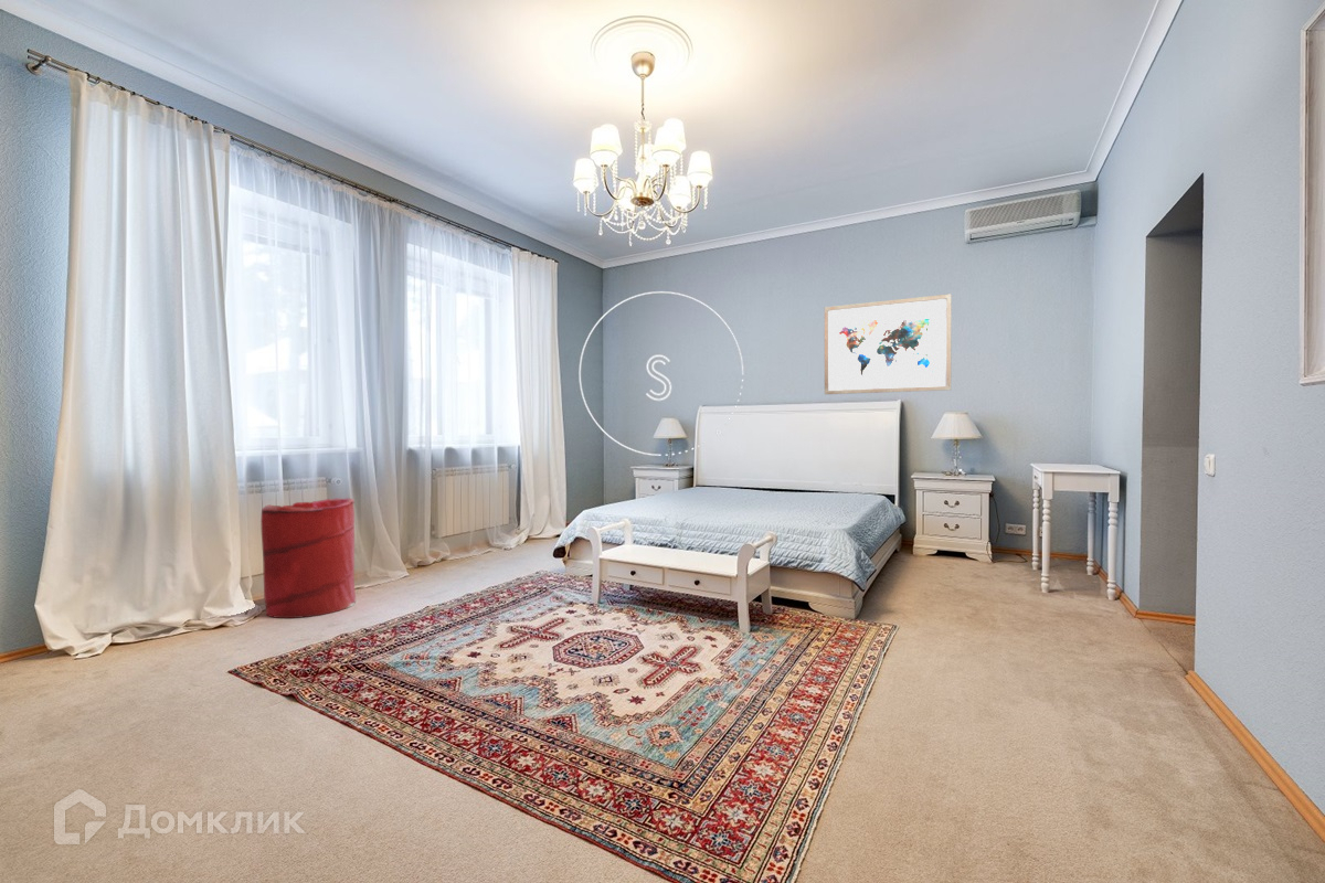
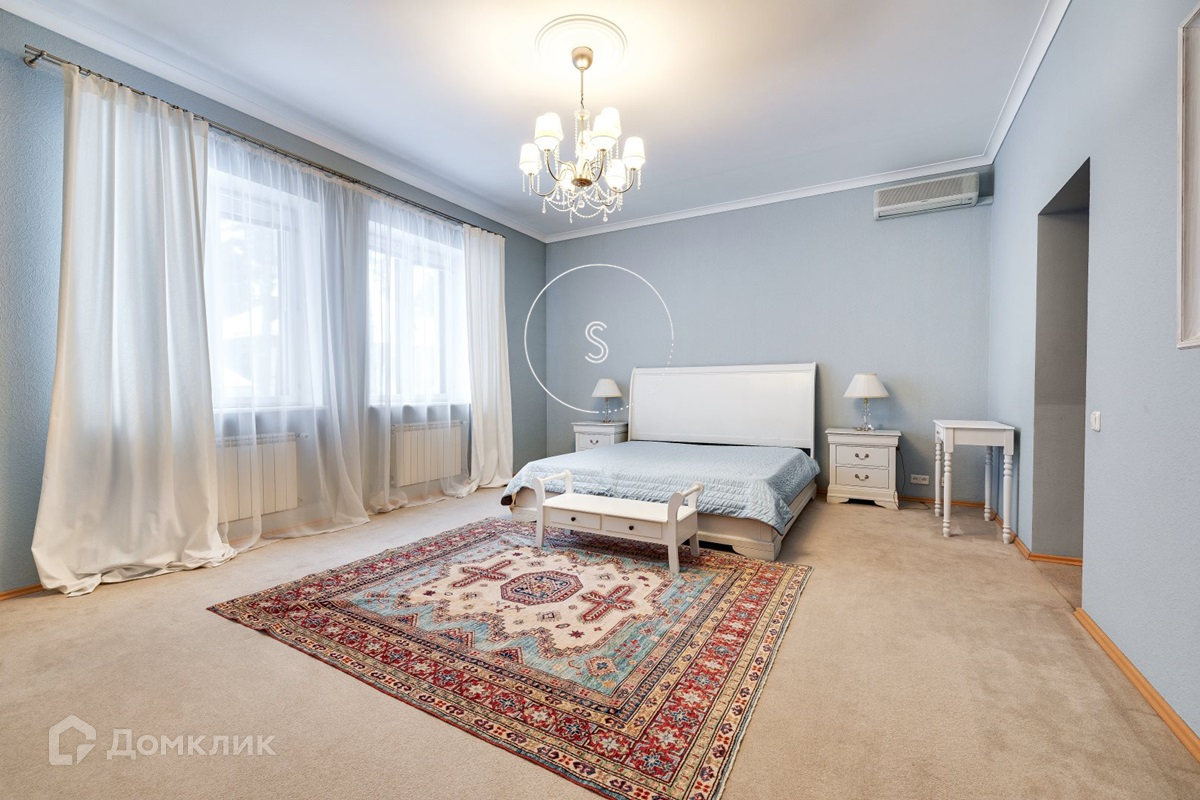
- wall art (884, 347)
- laundry hamper (309, 553)
